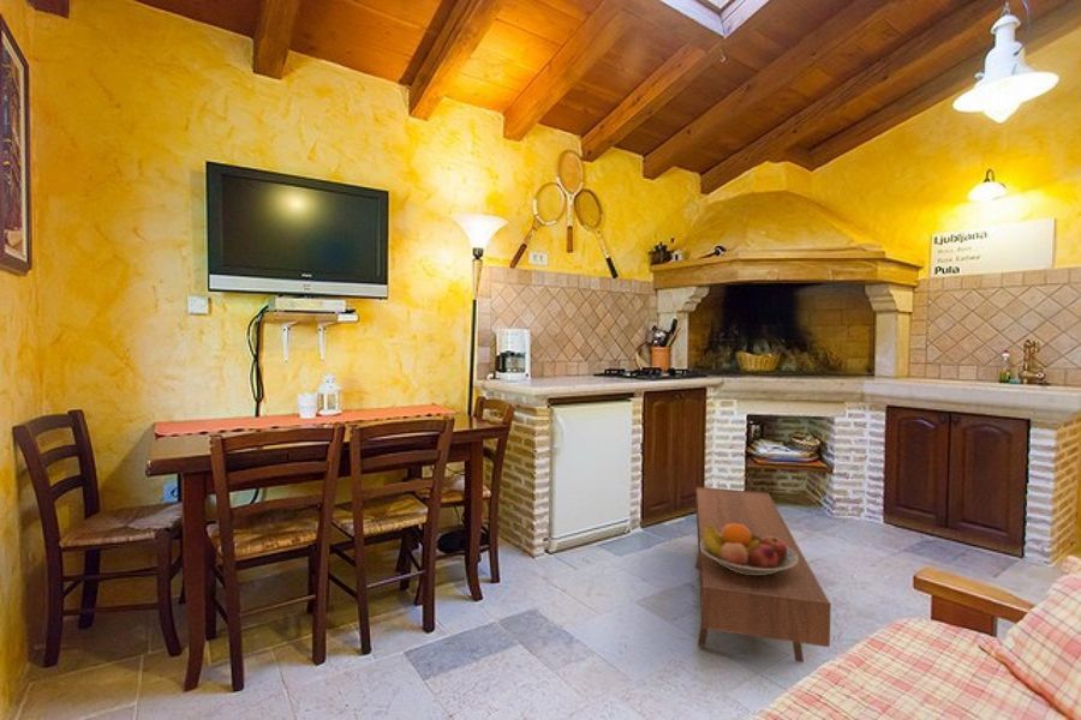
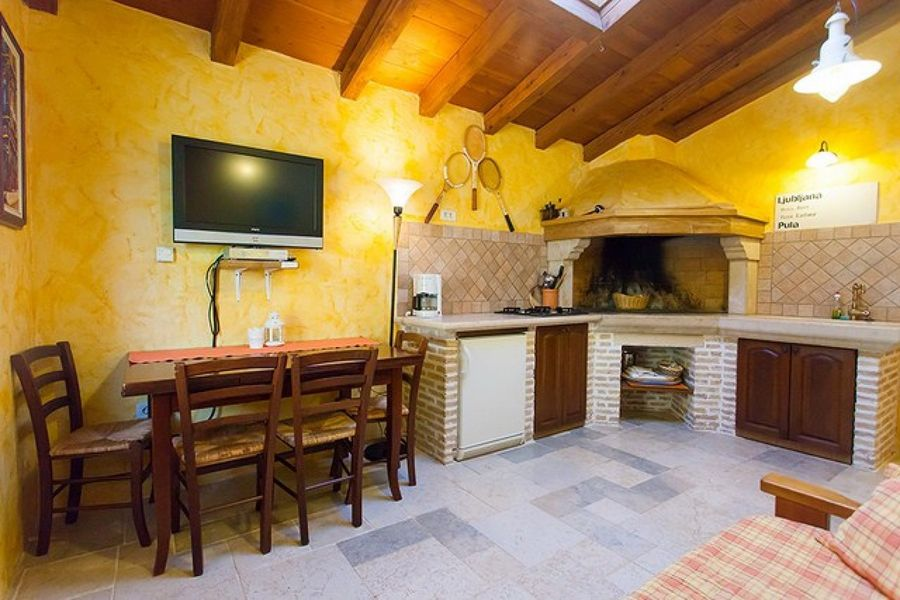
- fruit bowl (747, 545)
- coffee table (739, 572)
